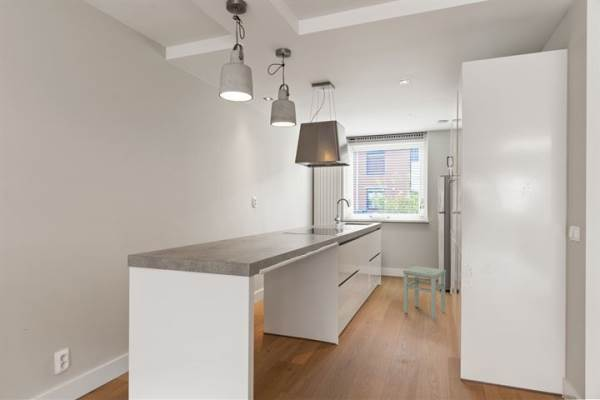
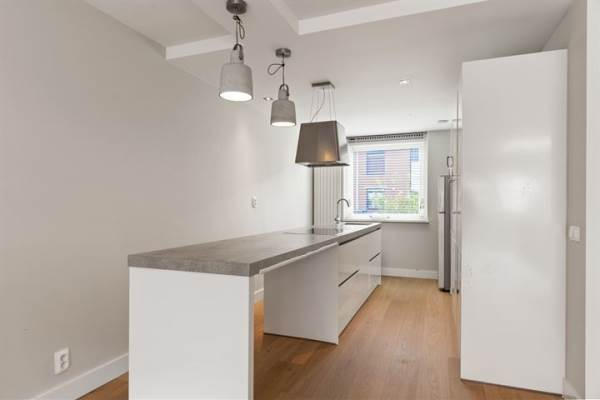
- stool (424, 290)
